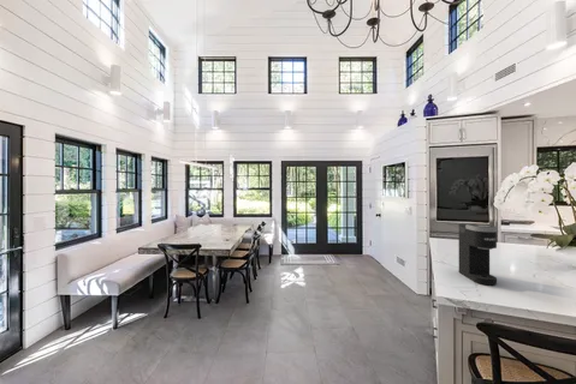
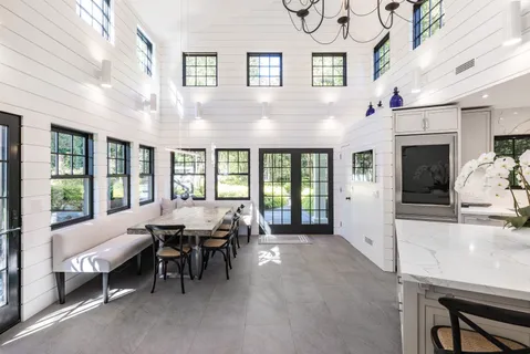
- coffee maker (476, 251)
